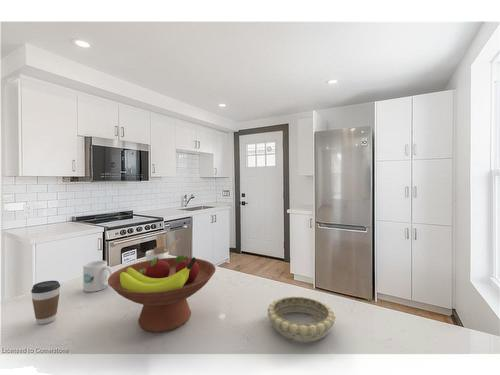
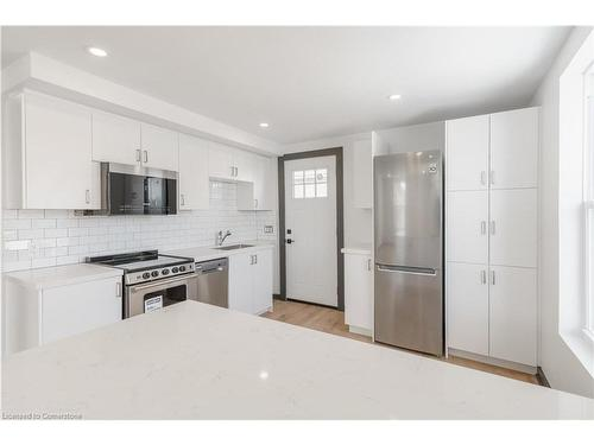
- fruit bowl (165, 286)
- decorative bowl (303, 312)
- coffee cup (46, 301)
- mug (99, 275)
- utensil holder (163, 257)
